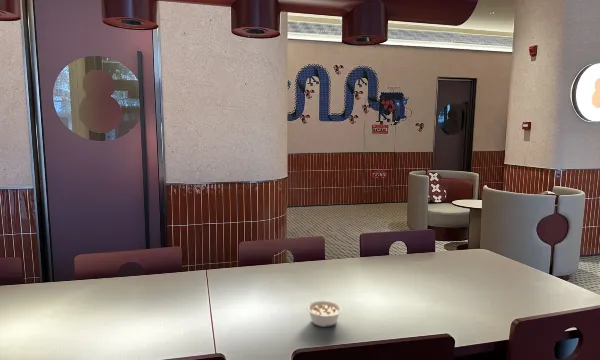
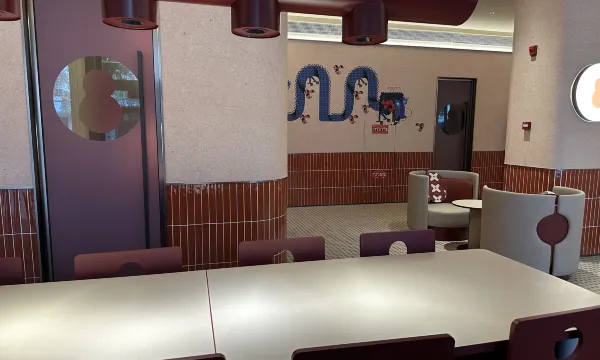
- legume (324, 313)
